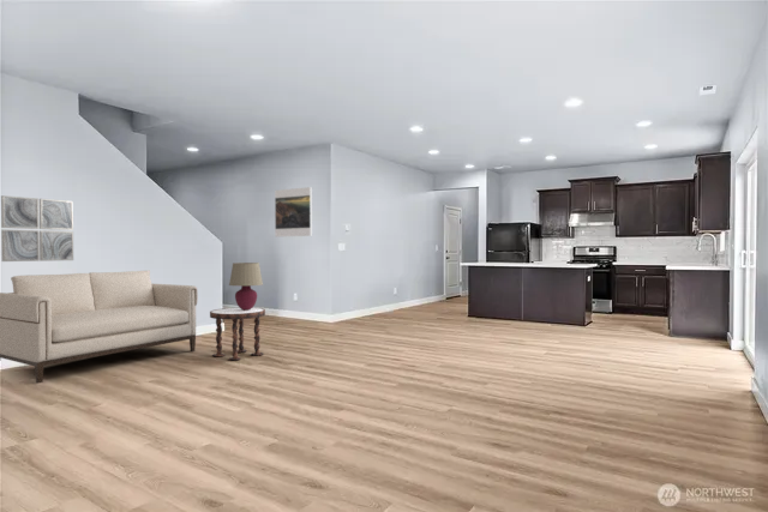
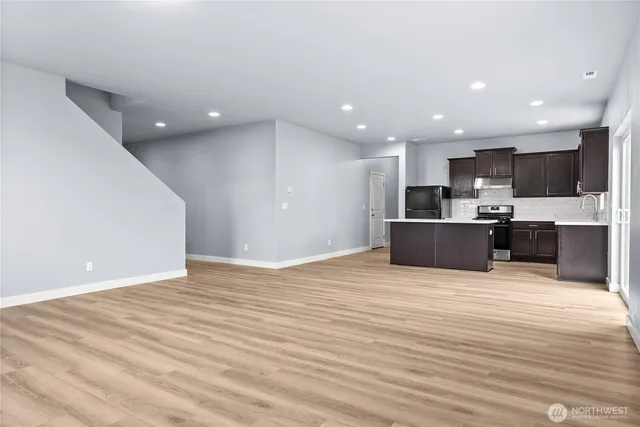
- side table (239, 332)
- table lamp (246, 285)
- sofa (103, 317)
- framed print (293, 212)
- wall art (40, 230)
